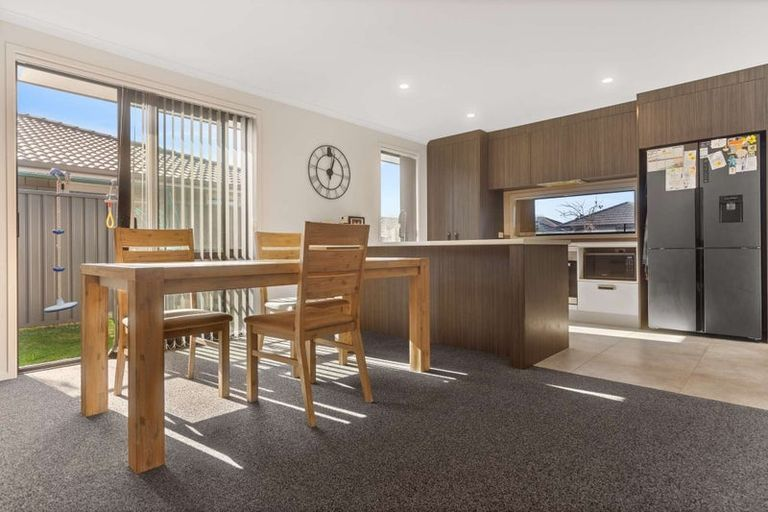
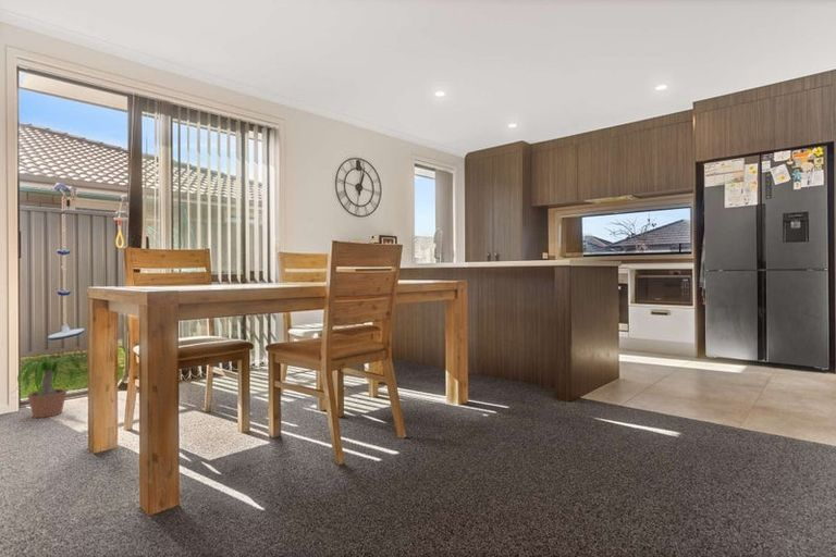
+ potted plant (51, 384)
